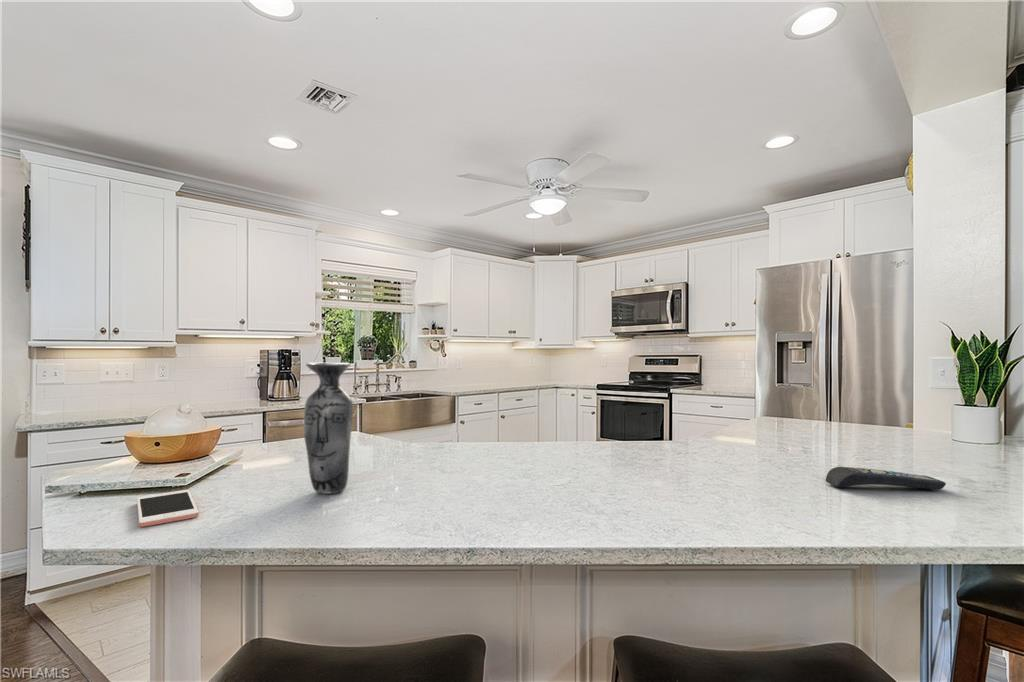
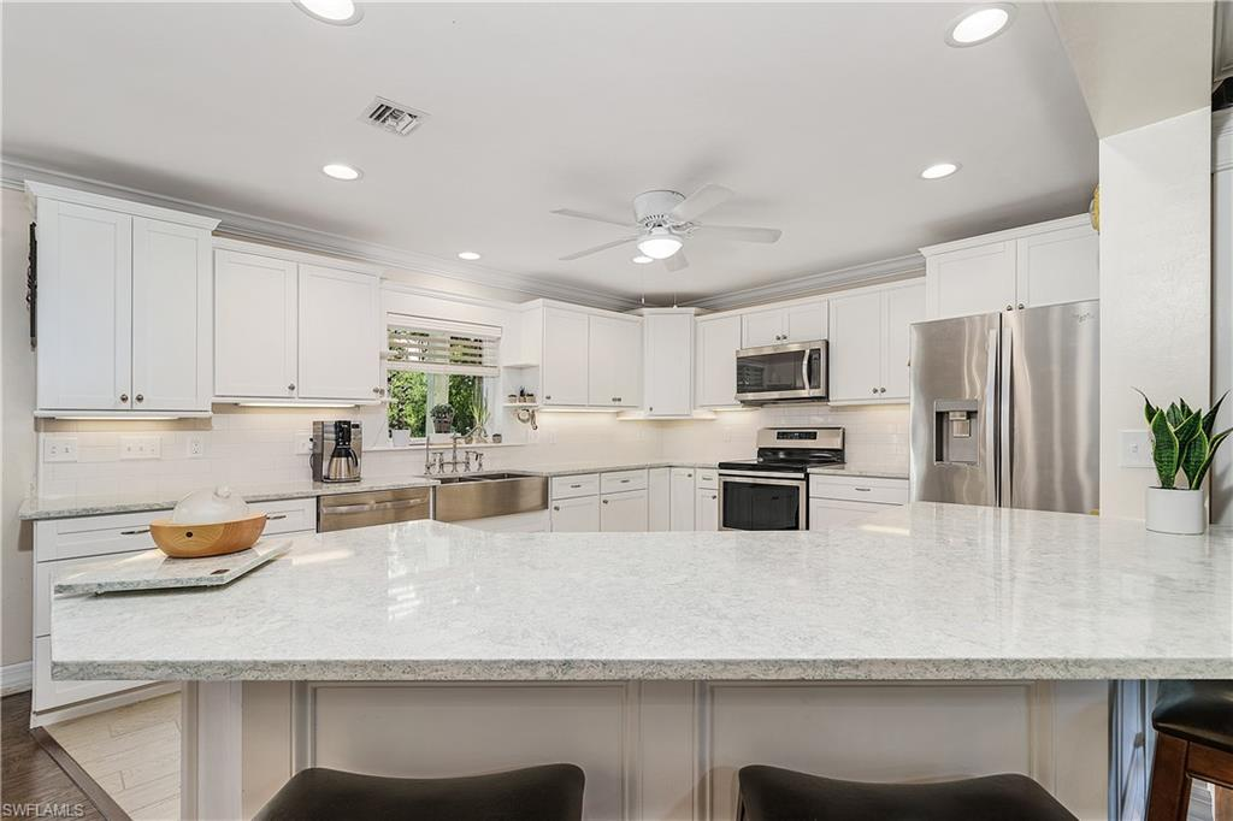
- cell phone (166, 506)
- remote control (883, 478)
- vase (328, 427)
